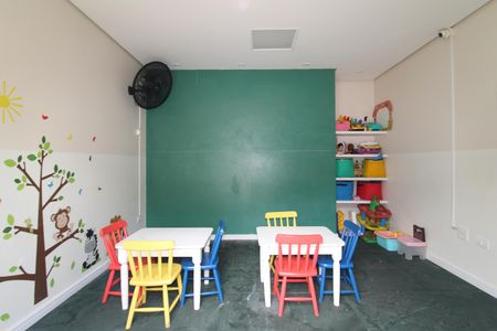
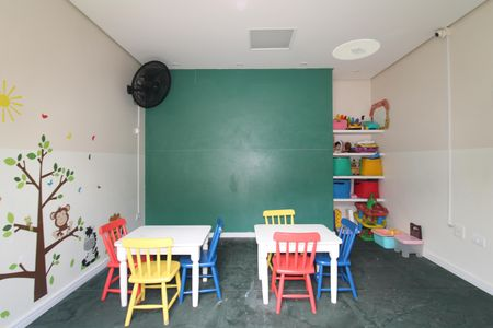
+ ceiling light (355, 48)
